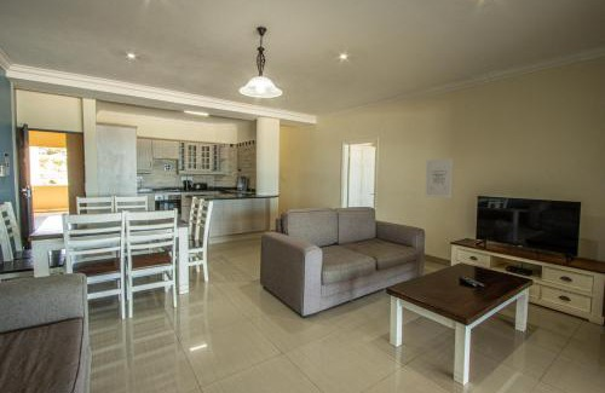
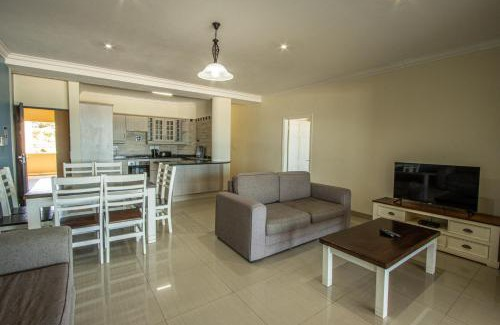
- wall art (438, 178)
